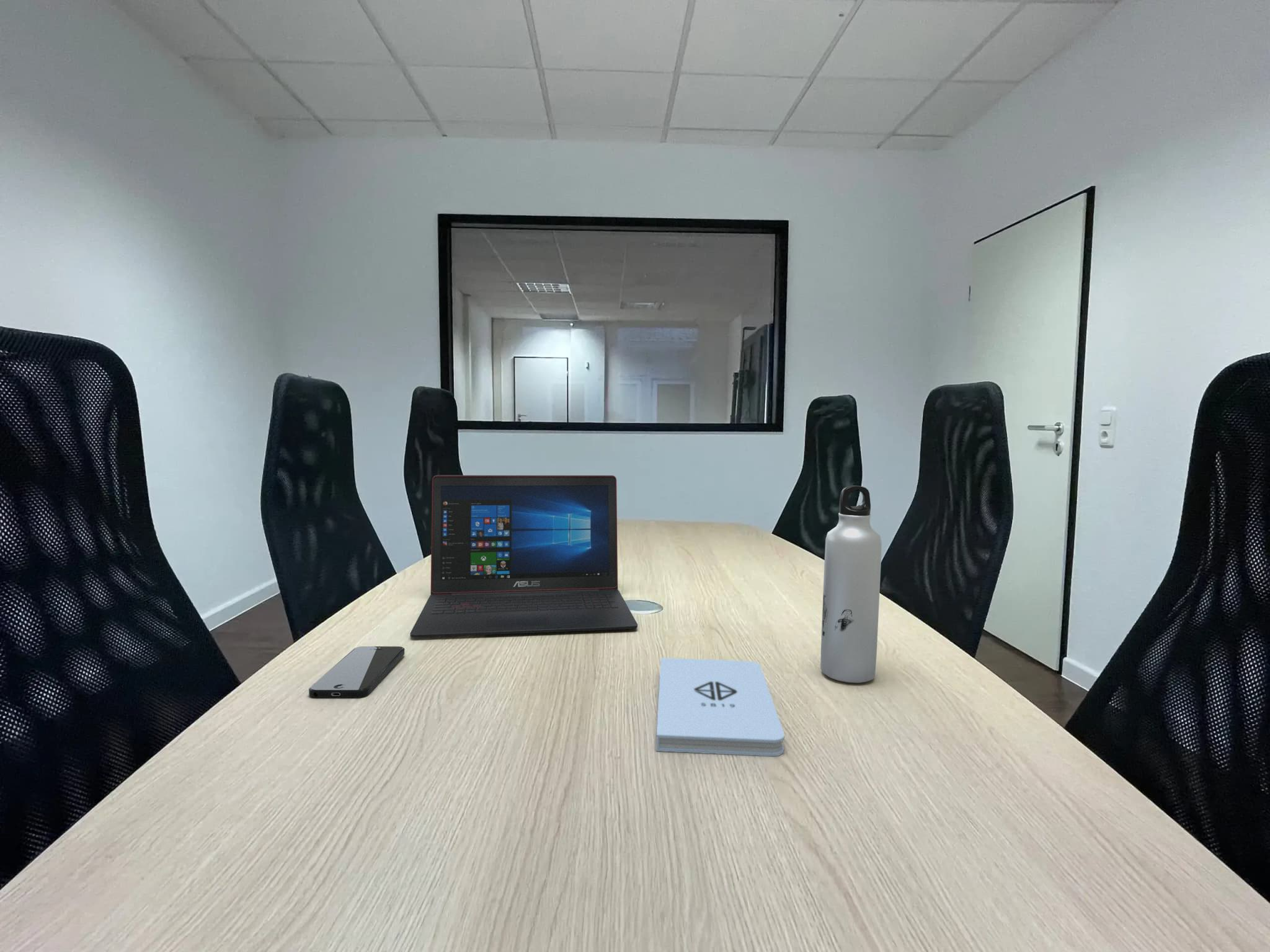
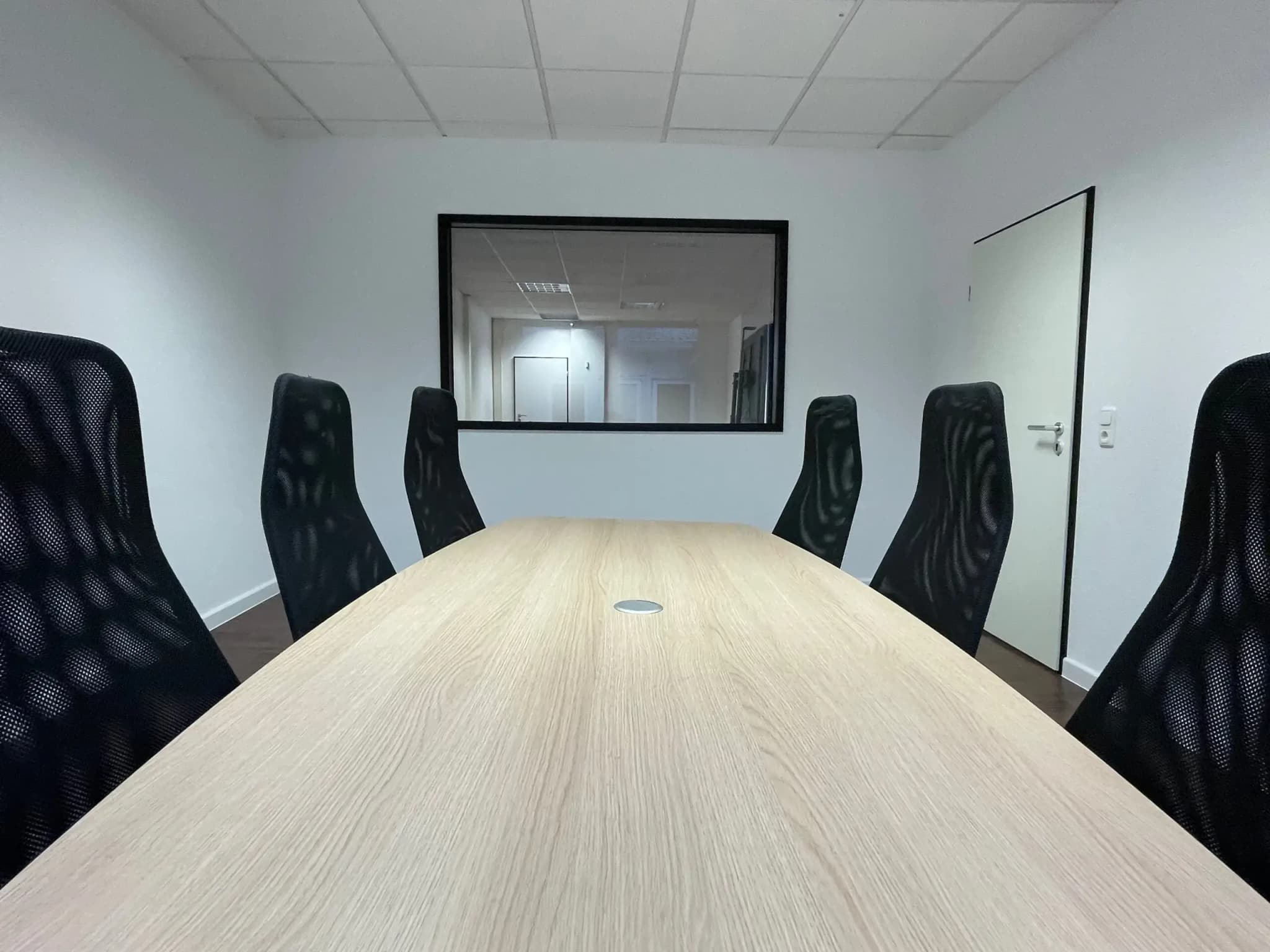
- water bottle (851, 581)
- smartphone (360, 669)
- notepad (714, 700)
- laptop (526, 547)
